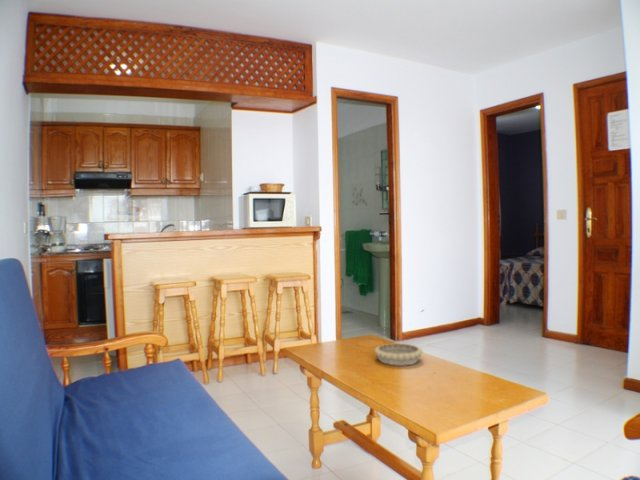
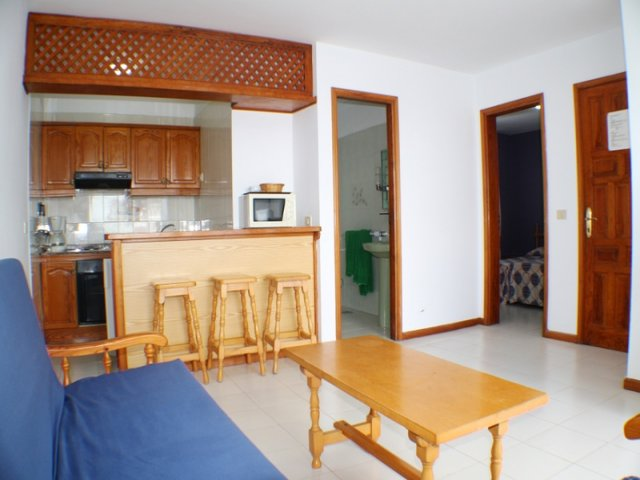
- decorative bowl (398, 354)
